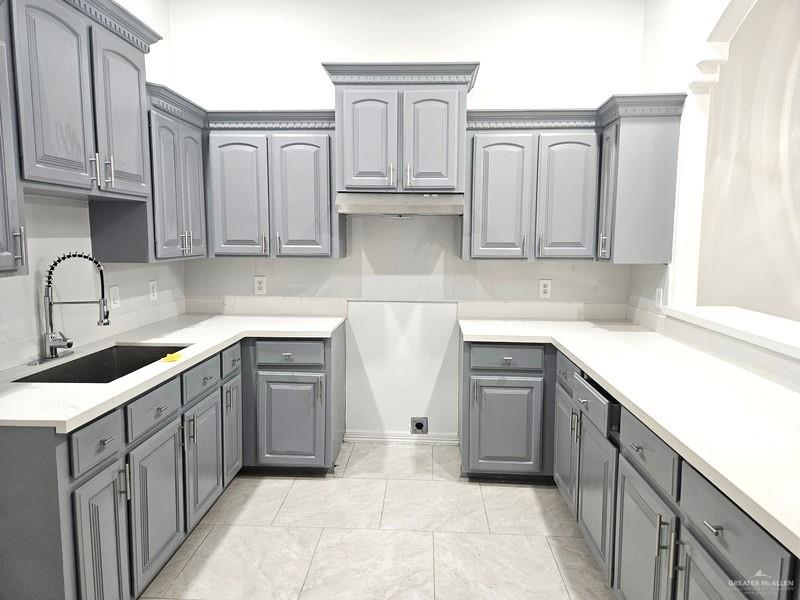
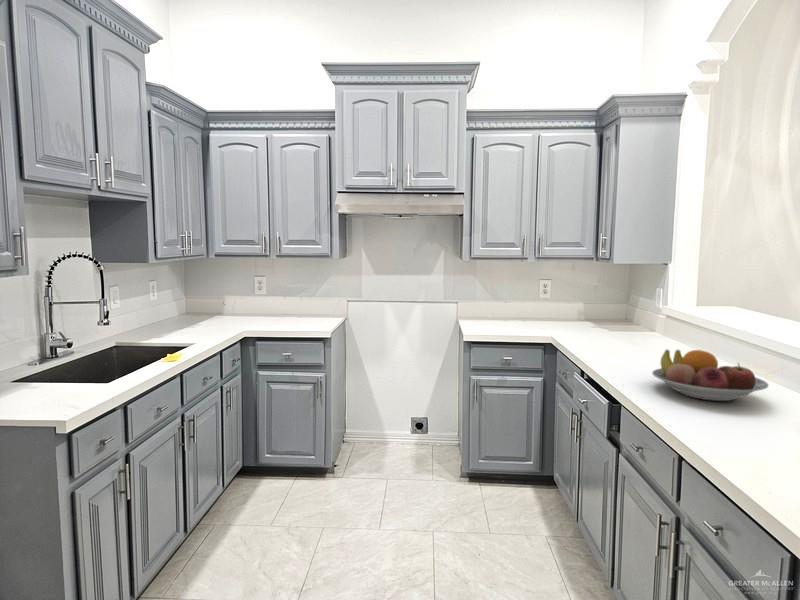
+ fruit bowl (707, 373)
